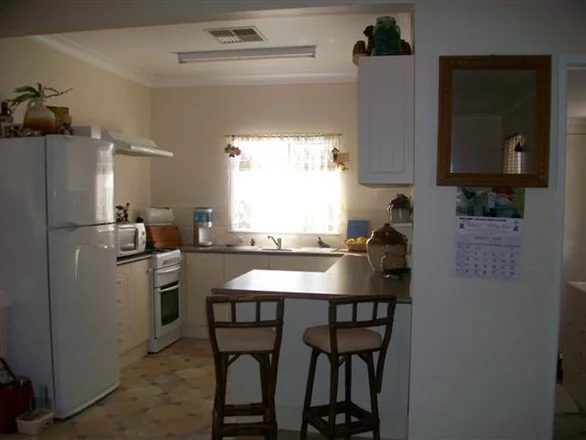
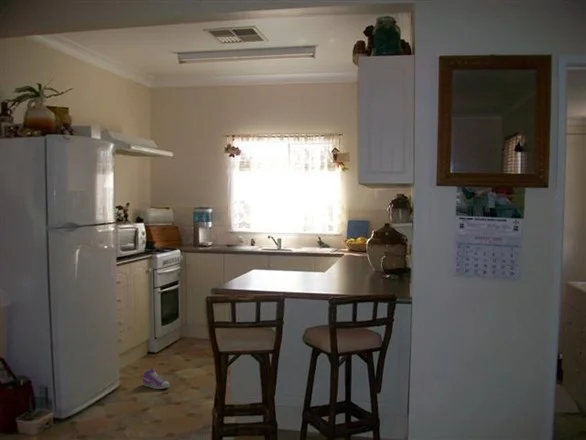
+ sneaker (155, 377)
